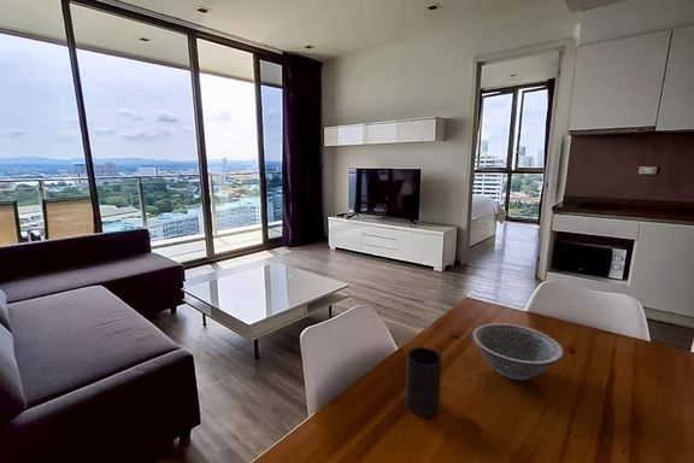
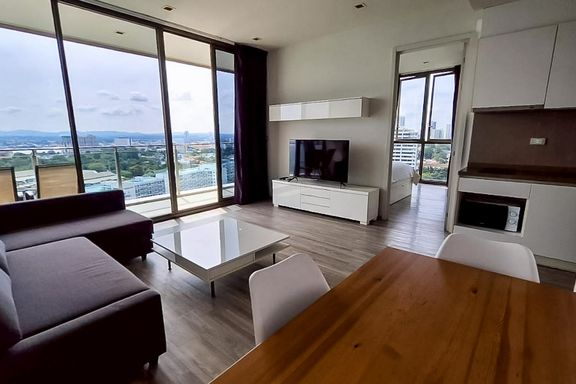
- decorative bowl (513, 354)
- cup (423, 380)
